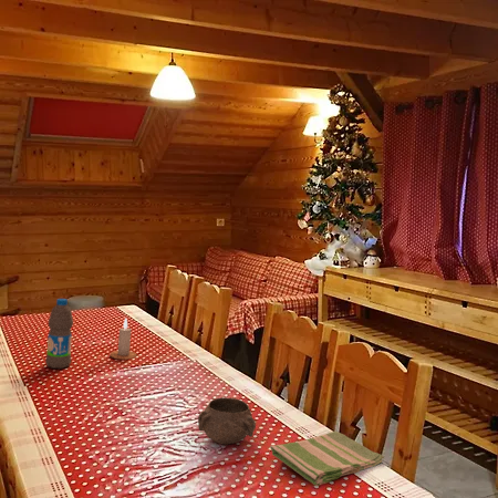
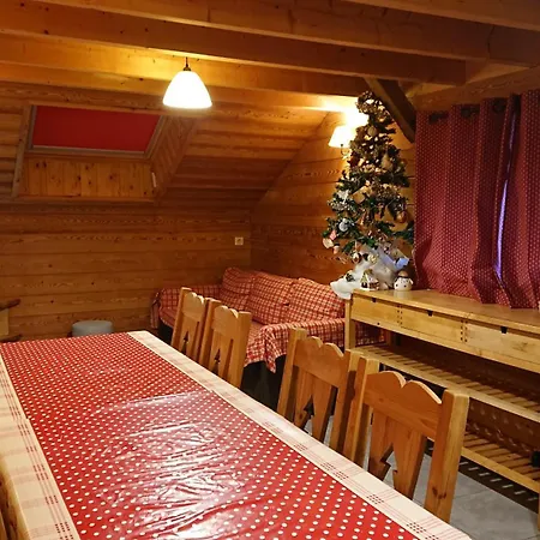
- decorative bowl (226, 423)
- dish towel (326, 454)
- candle (124, 336)
- water bottle (60, 332)
